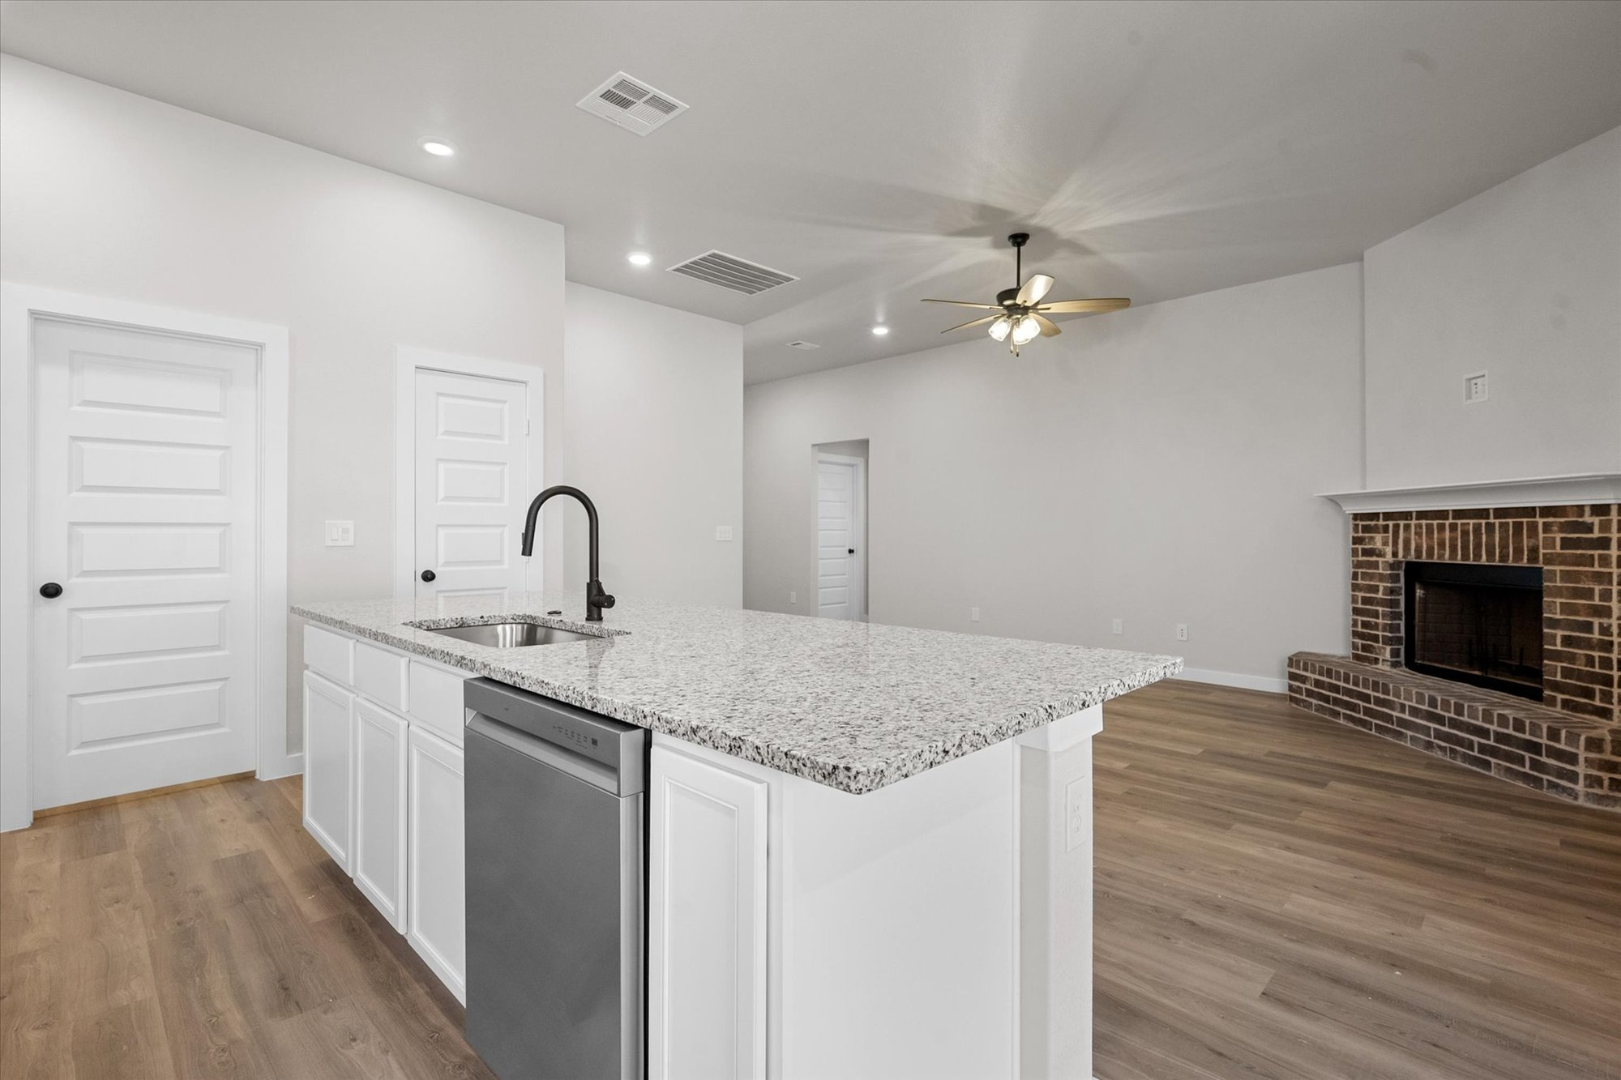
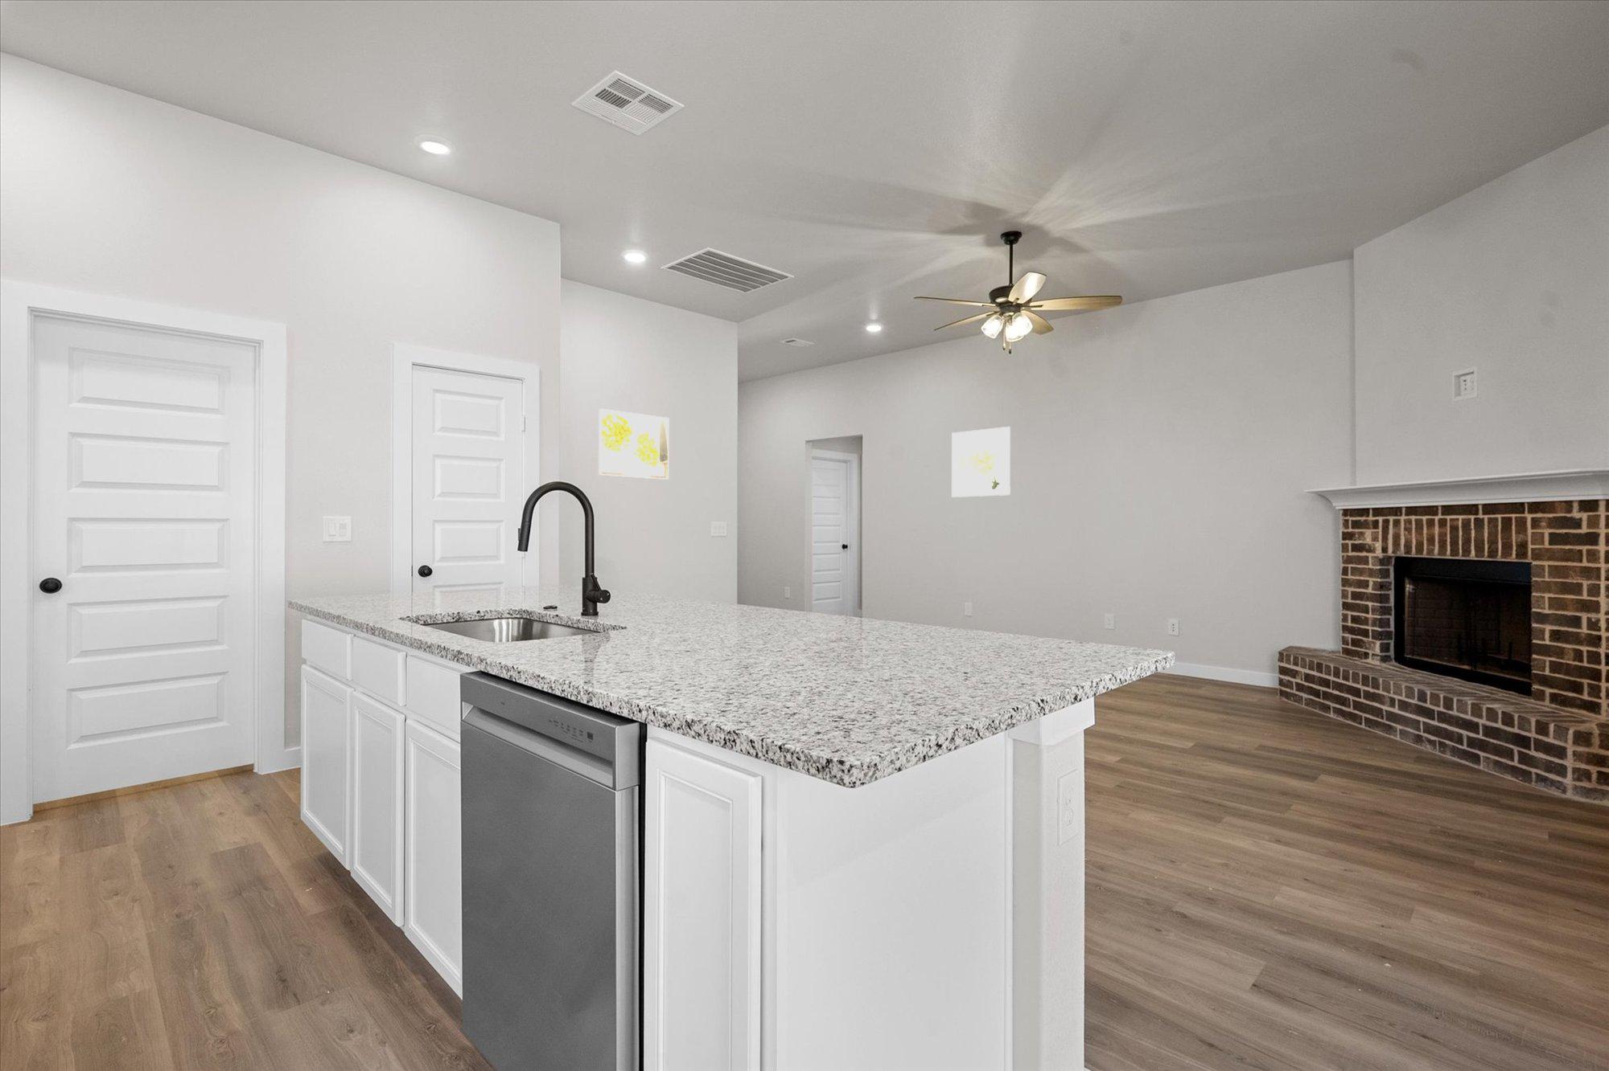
+ wall art (980, 463)
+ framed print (635, 445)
